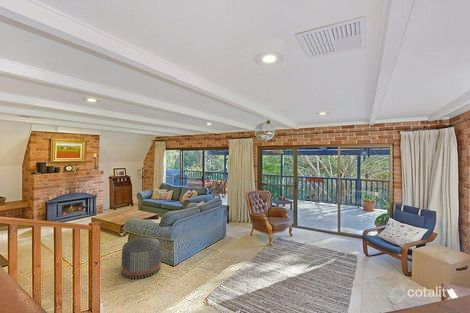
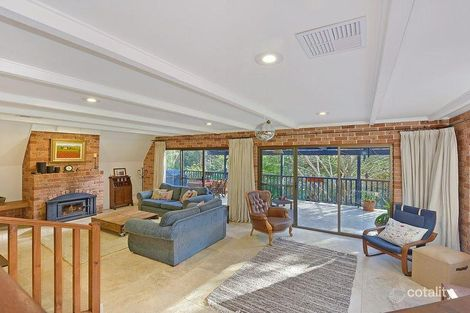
- pouf (141, 255)
